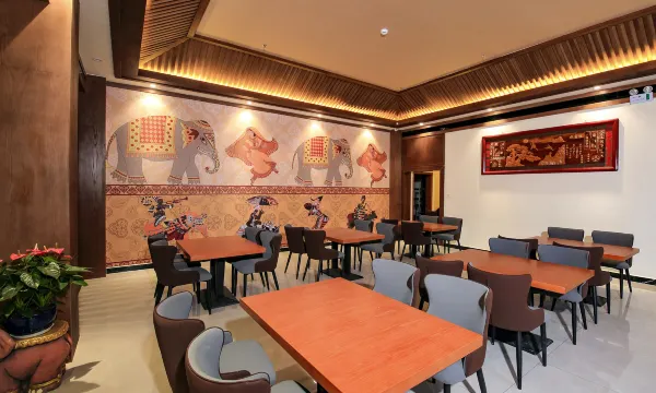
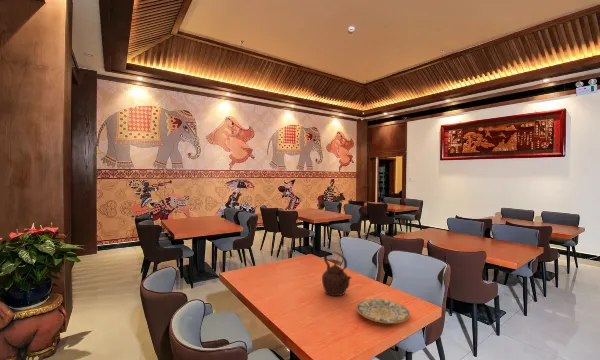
+ teapot (337, 273)
+ plate (382, 312)
